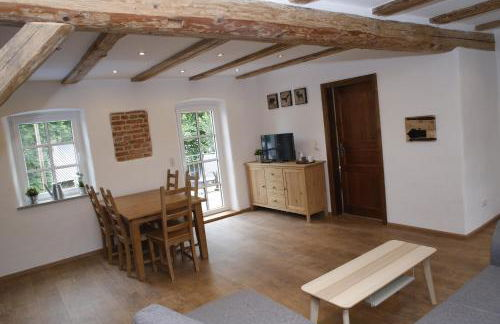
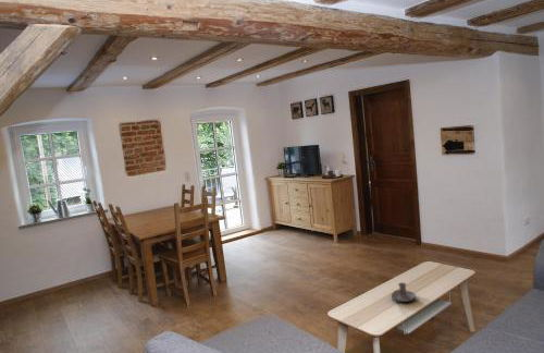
+ candle holder (400, 292)
